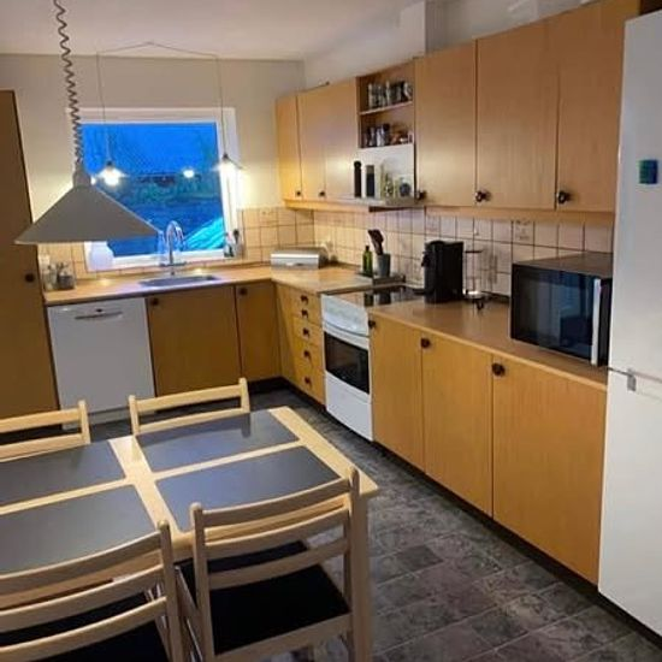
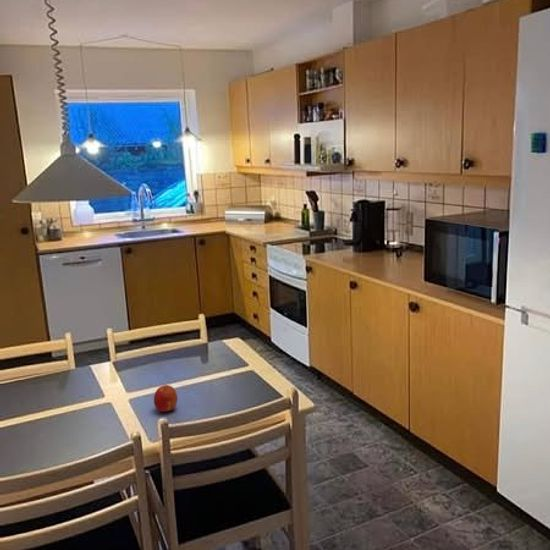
+ fruit (165, 397)
